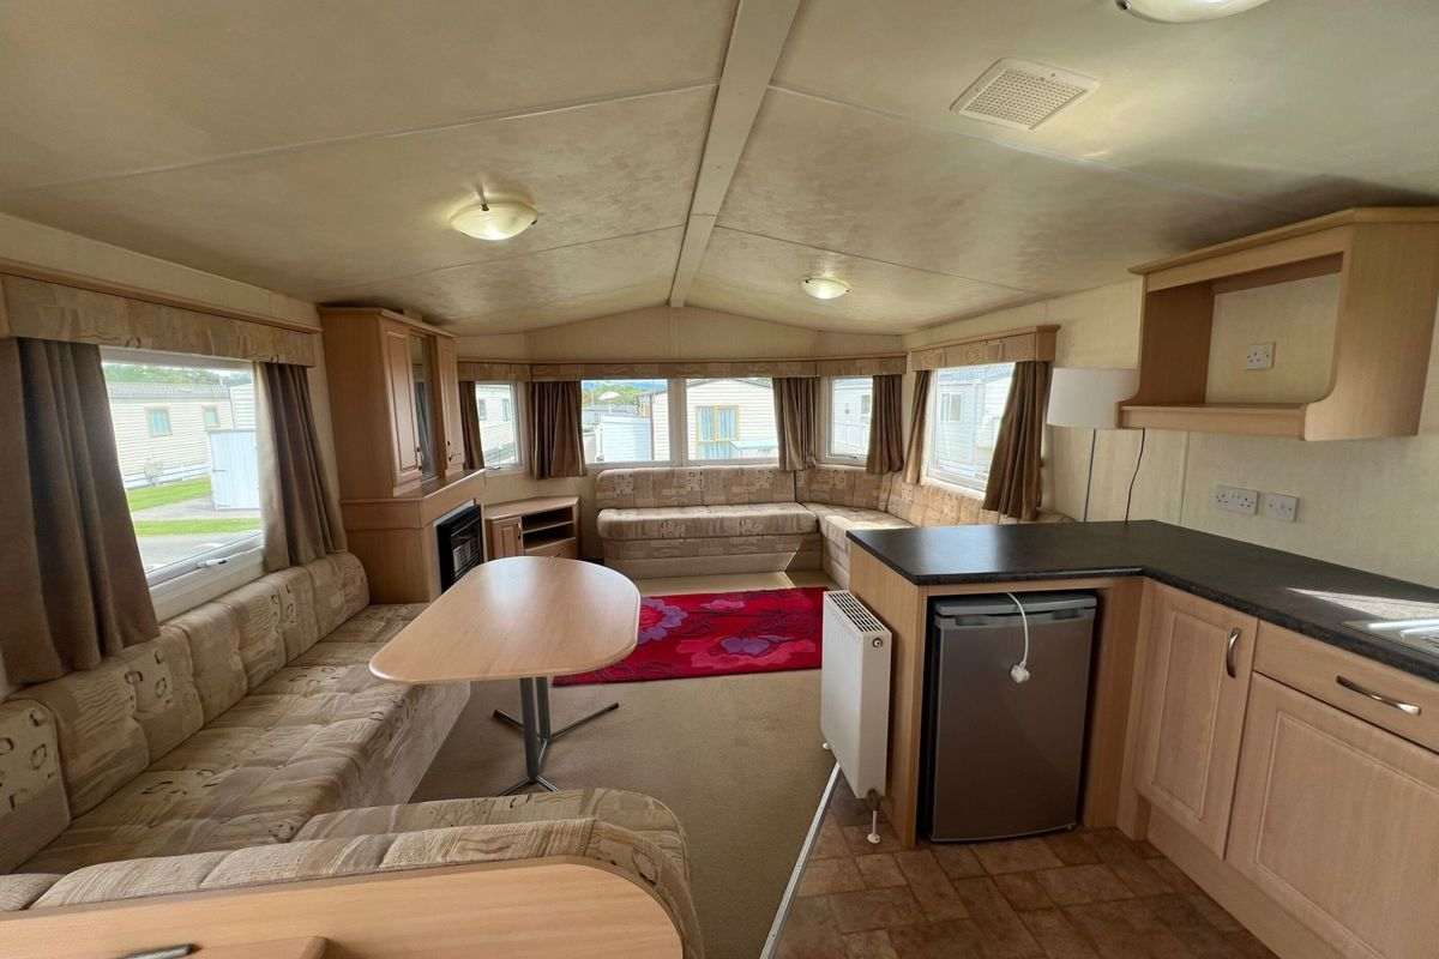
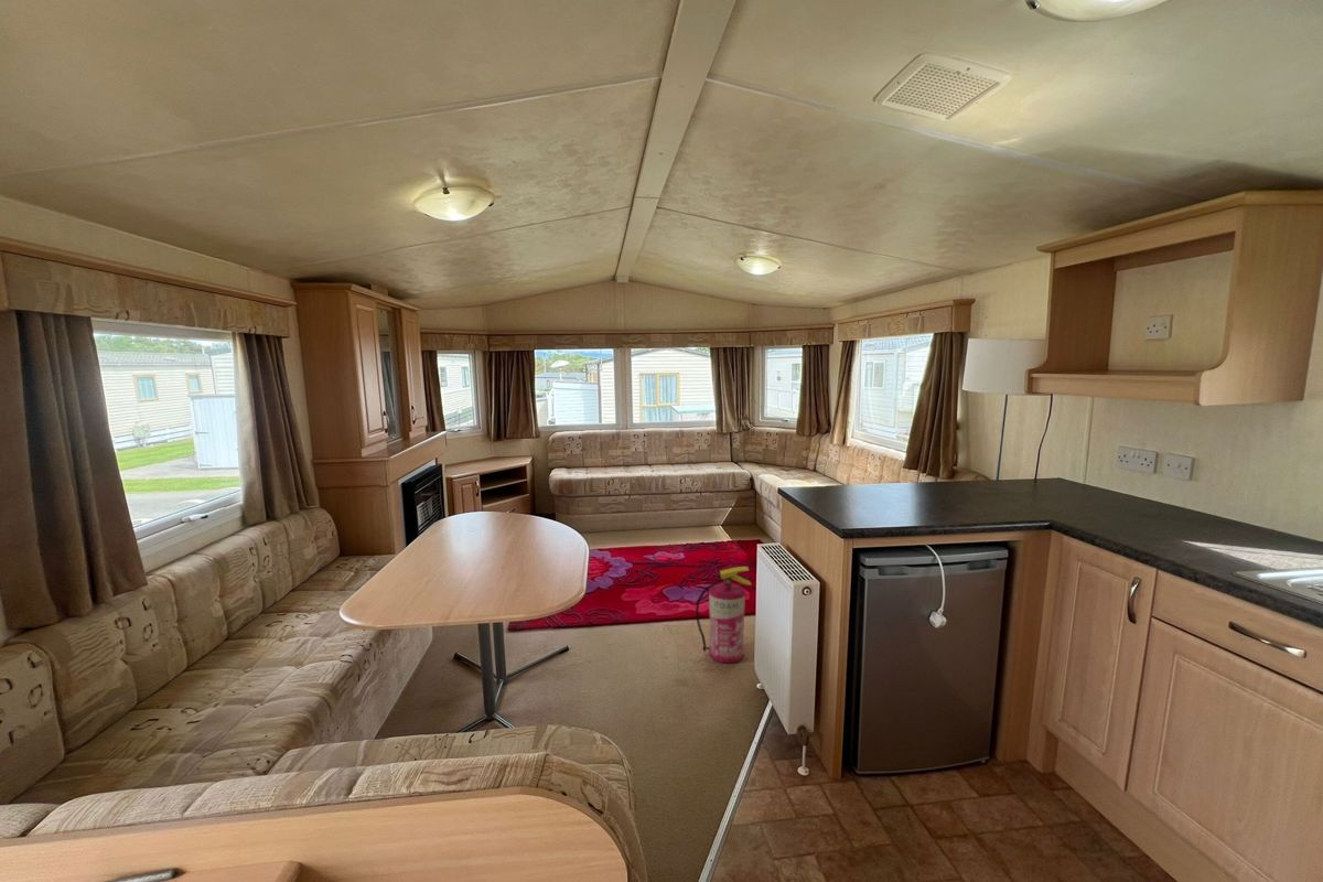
+ fire extinguisher (722, 611)
